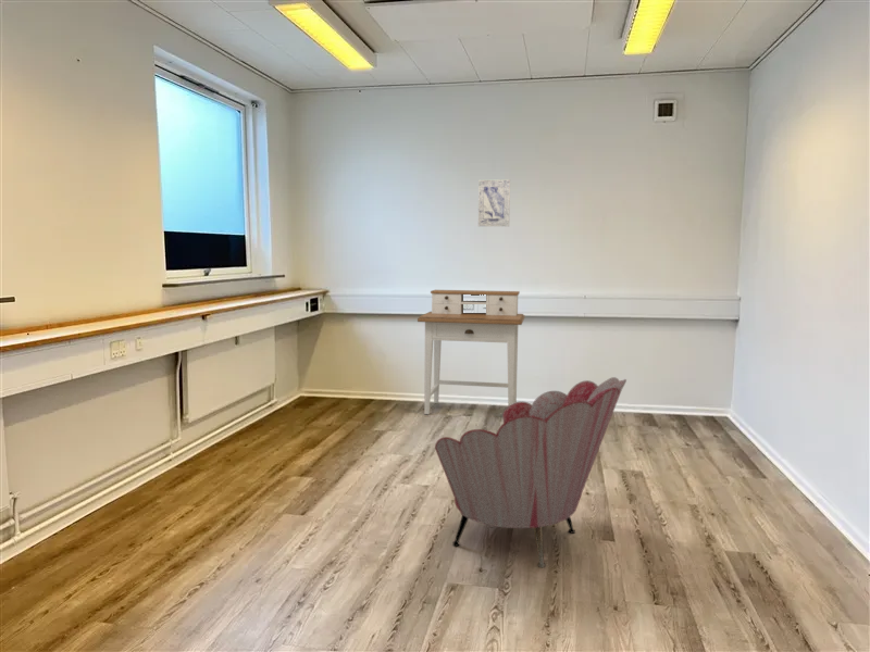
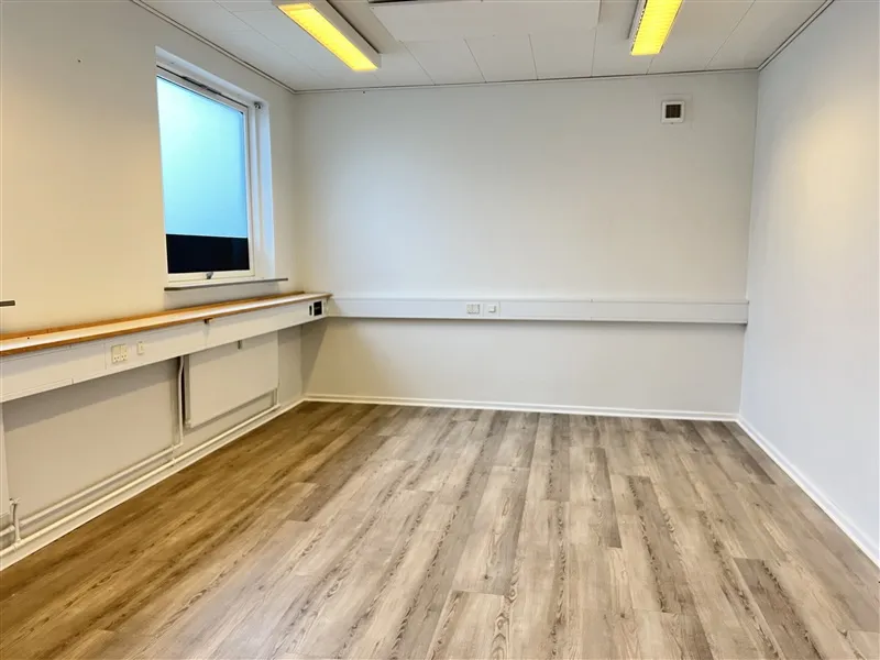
- armchair (523, 455)
- wall art (494, 203)
- desk (472, 340)
